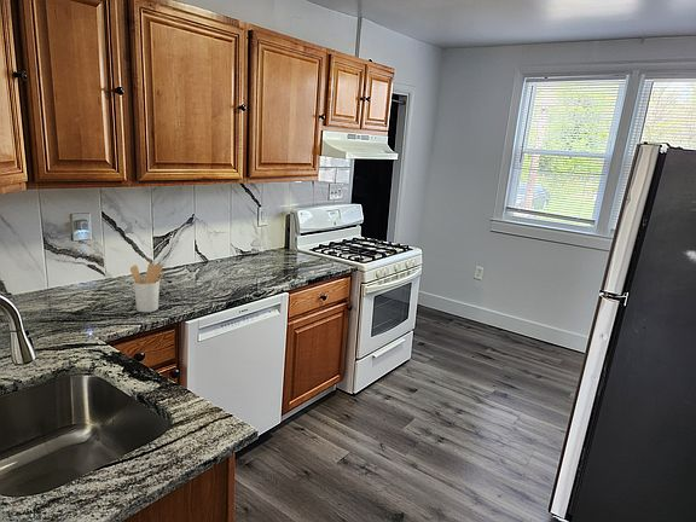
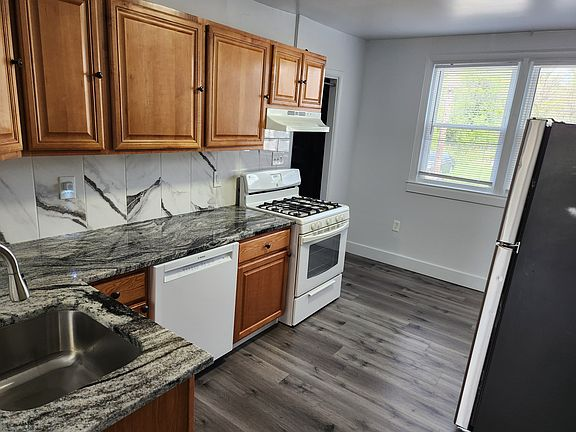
- utensil holder (150, 285)
